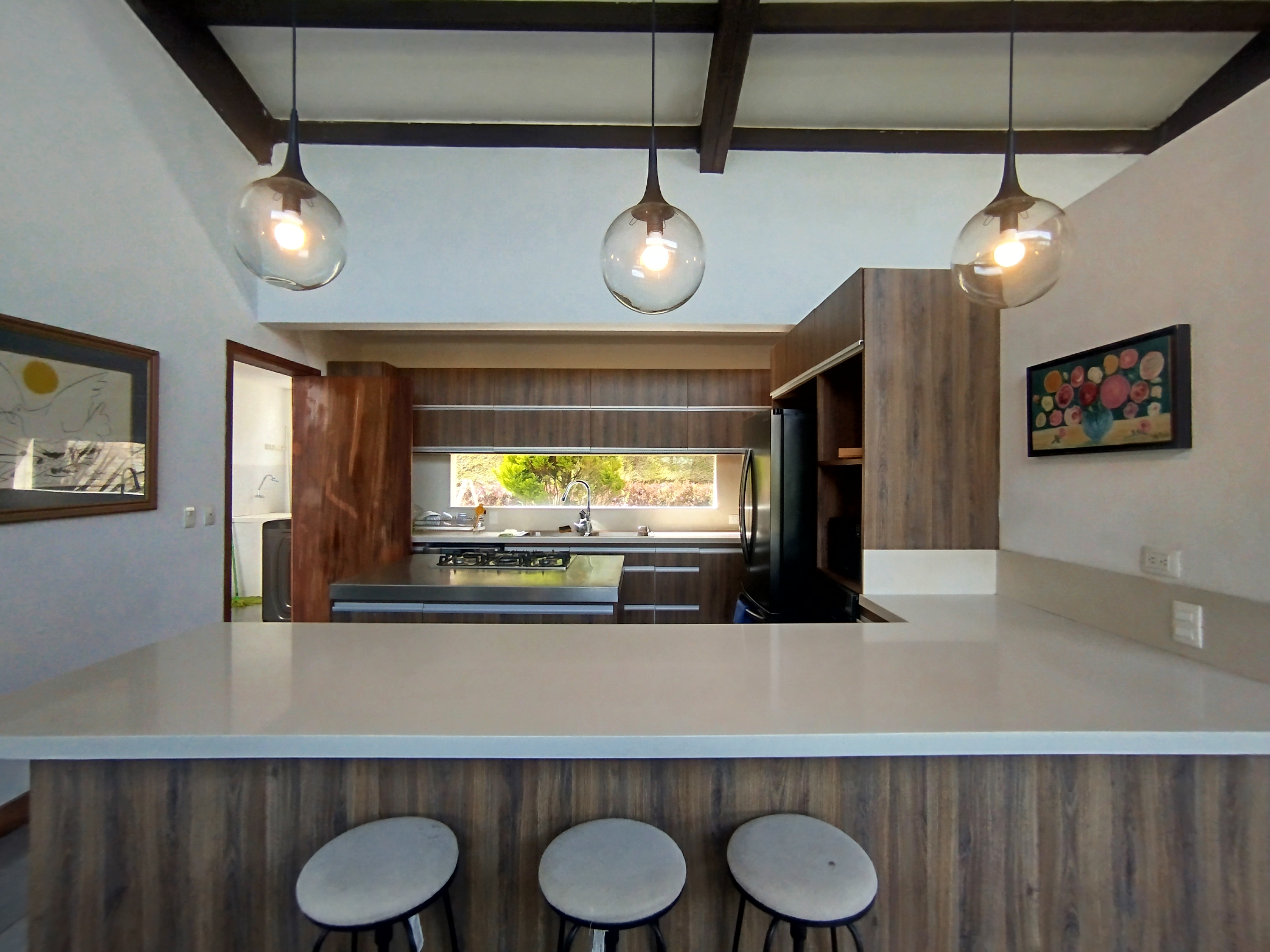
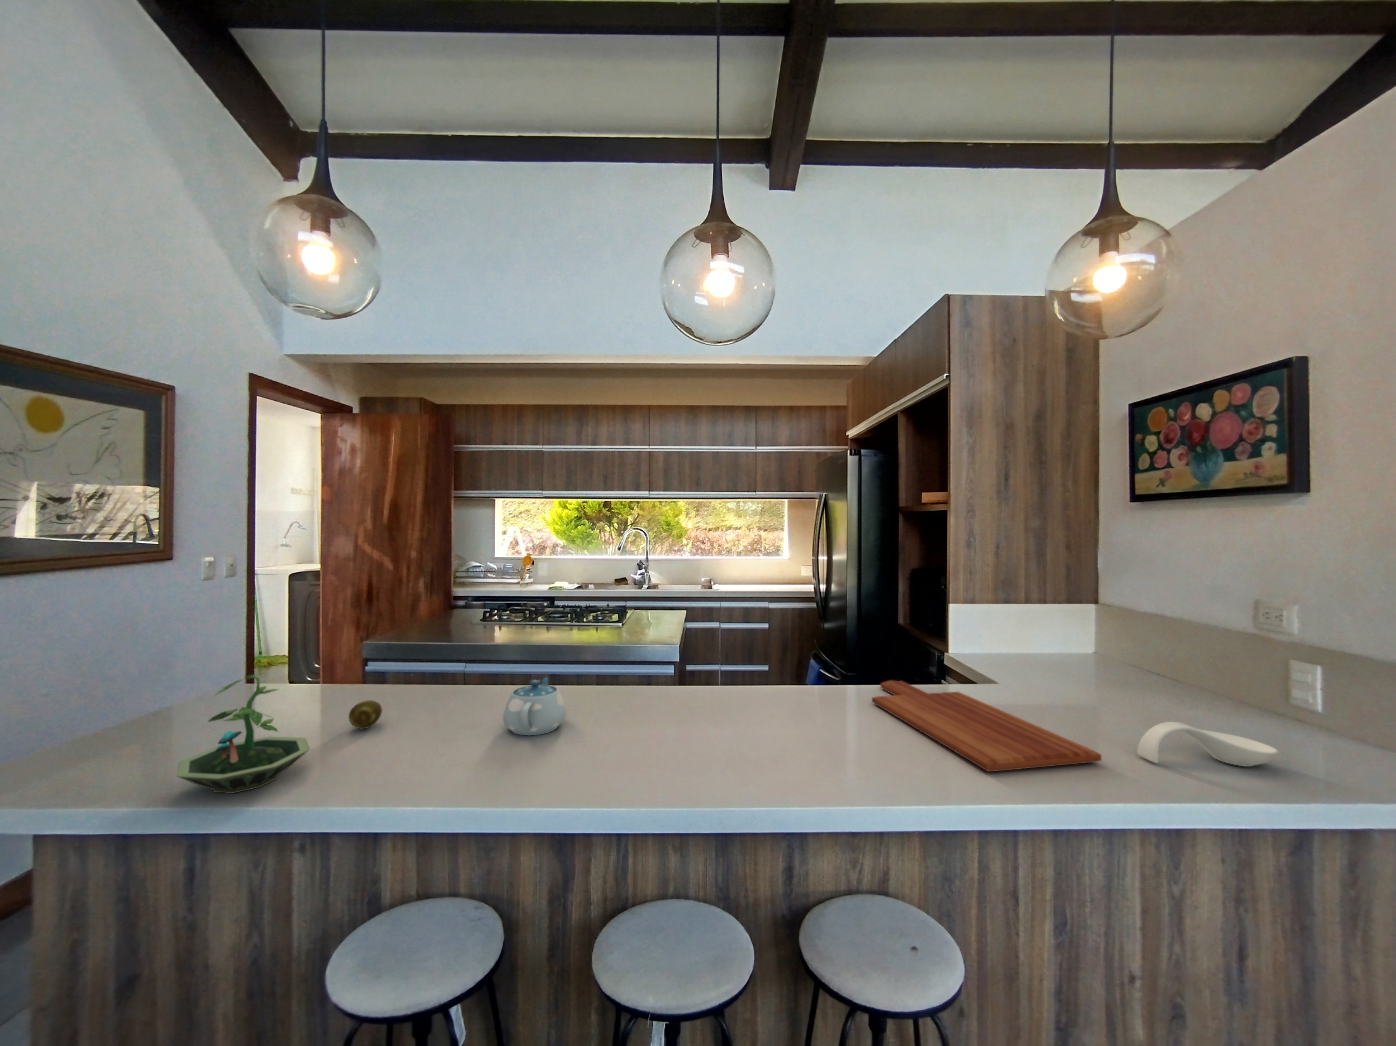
+ chinaware (535, 703)
+ terrarium (248, 699)
+ spoon rest (1206, 743)
+ fruit (365, 714)
+ cutting board (966, 722)
